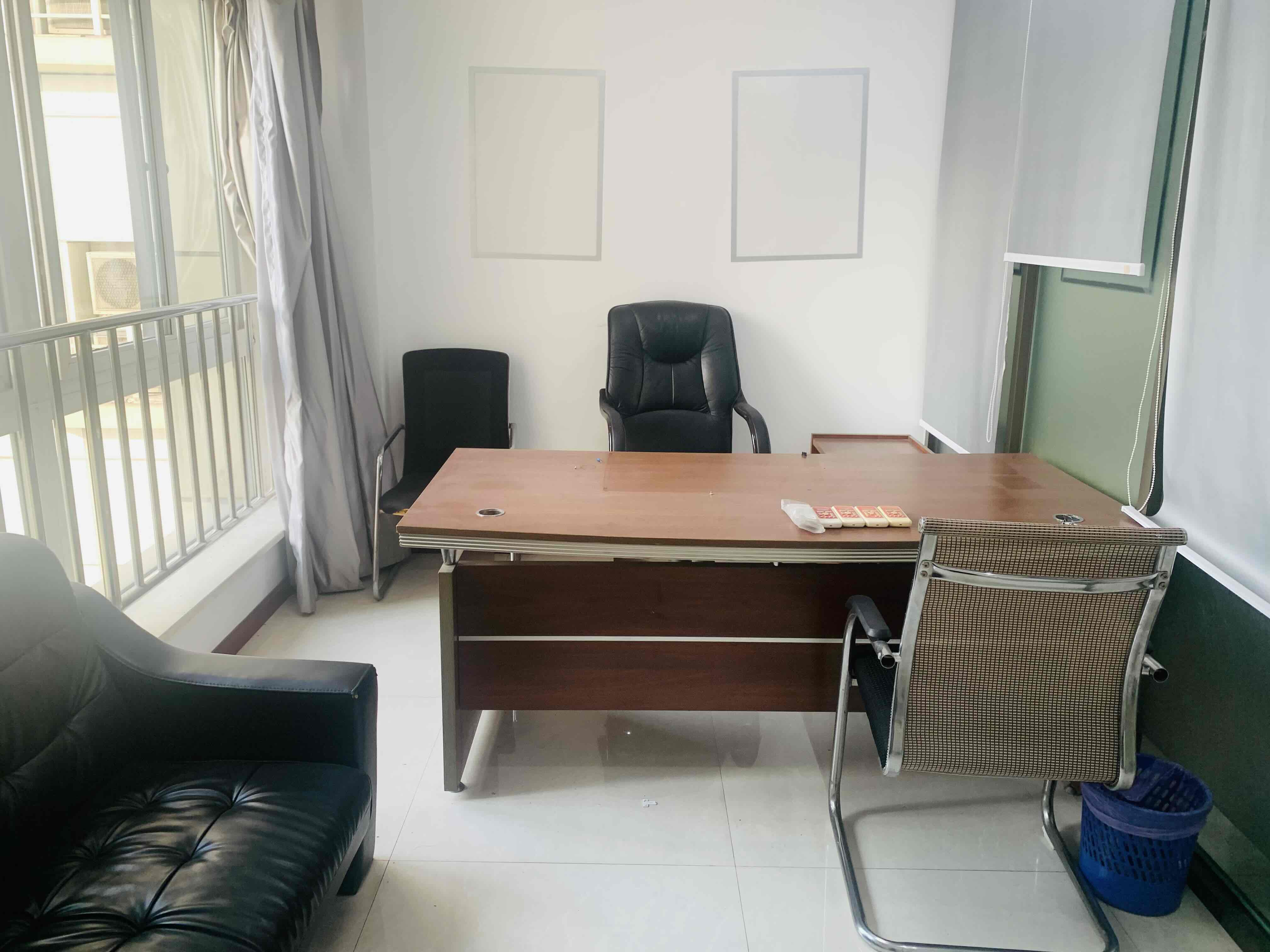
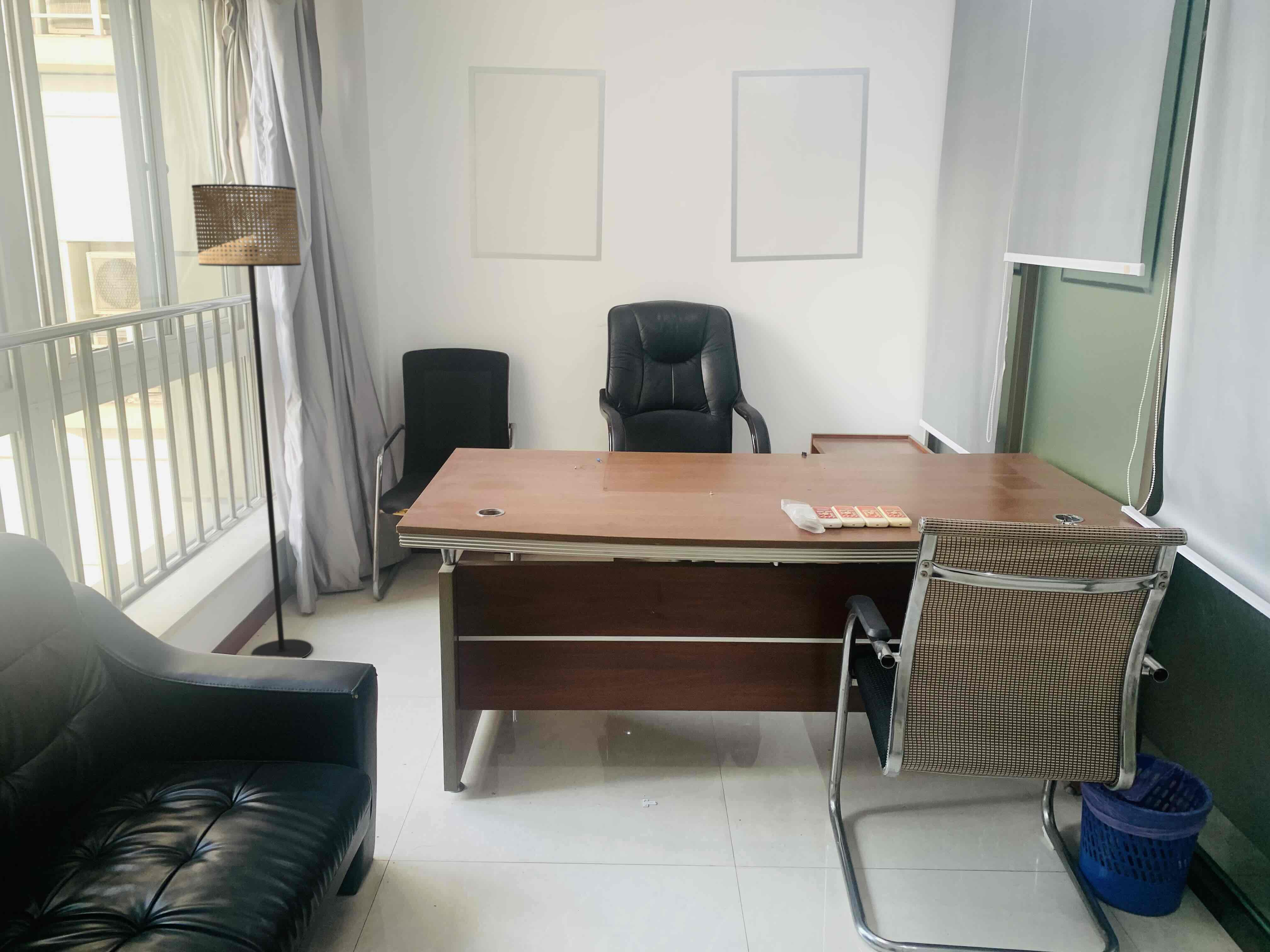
+ floor lamp (264, 432)
